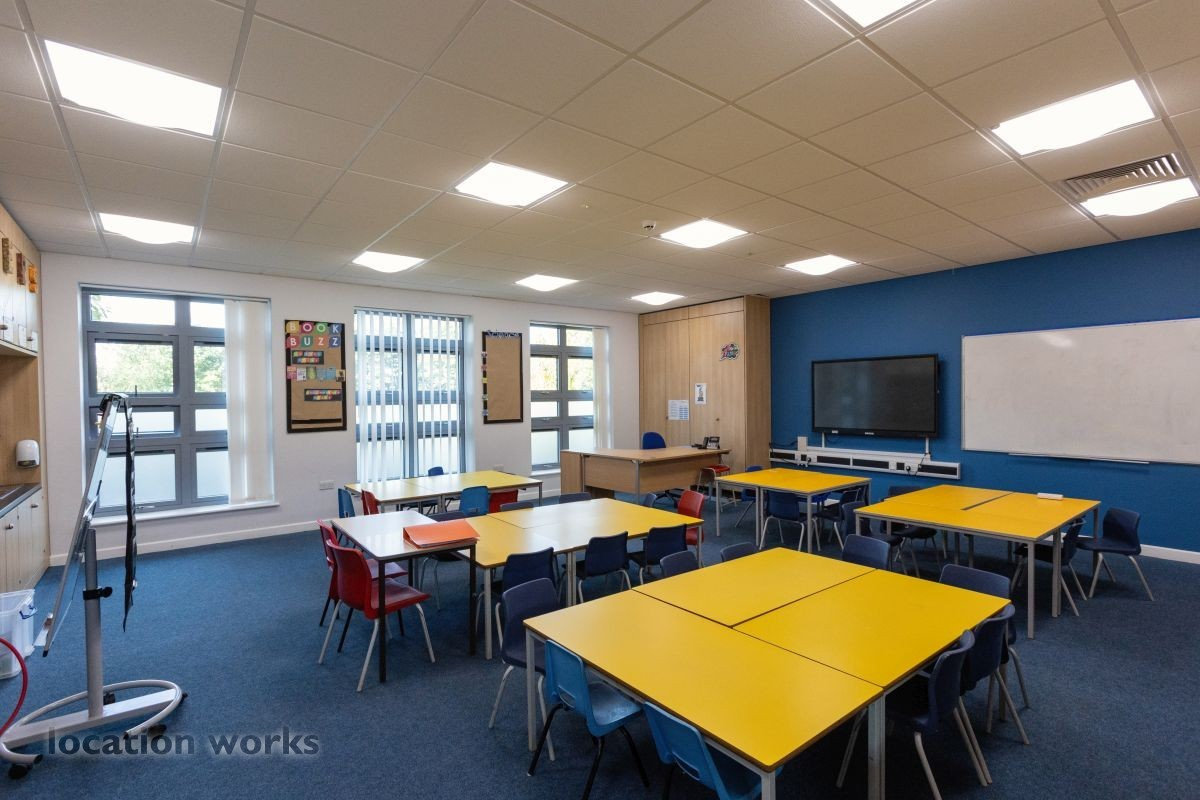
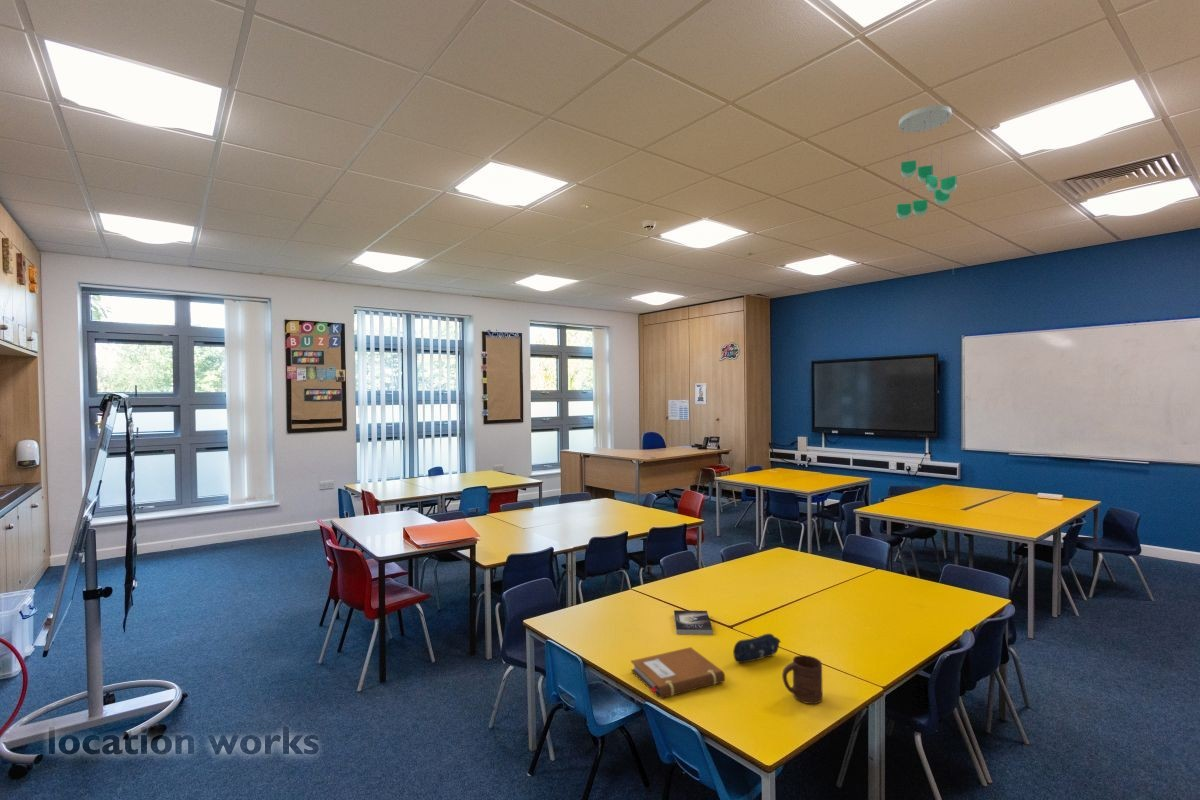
+ notebook (675, 672)
+ ceiling mobile (925, 166)
+ cup (804, 680)
+ pencil case (756, 648)
+ book (692, 621)
